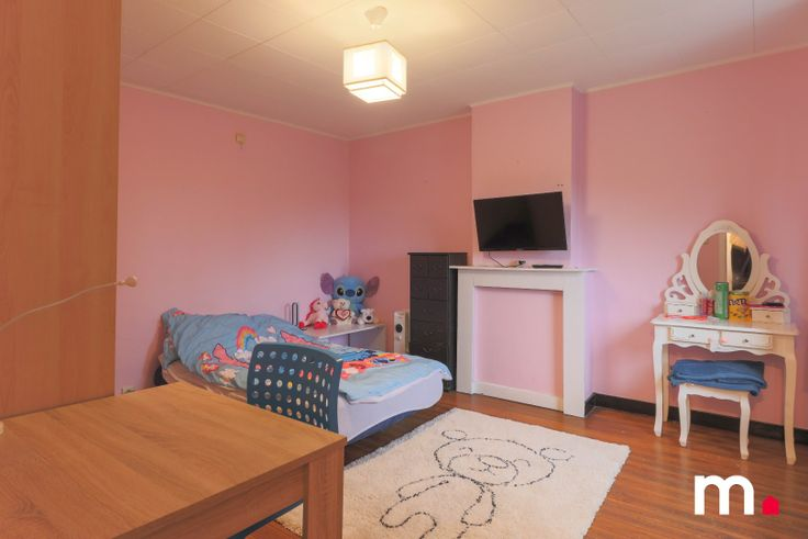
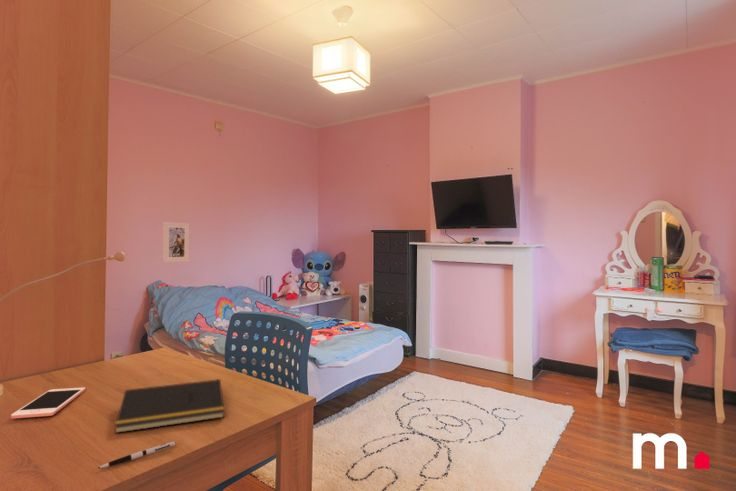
+ notepad (173, 403)
+ cell phone (51, 401)
+ pen (138, 454)
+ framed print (176, 242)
